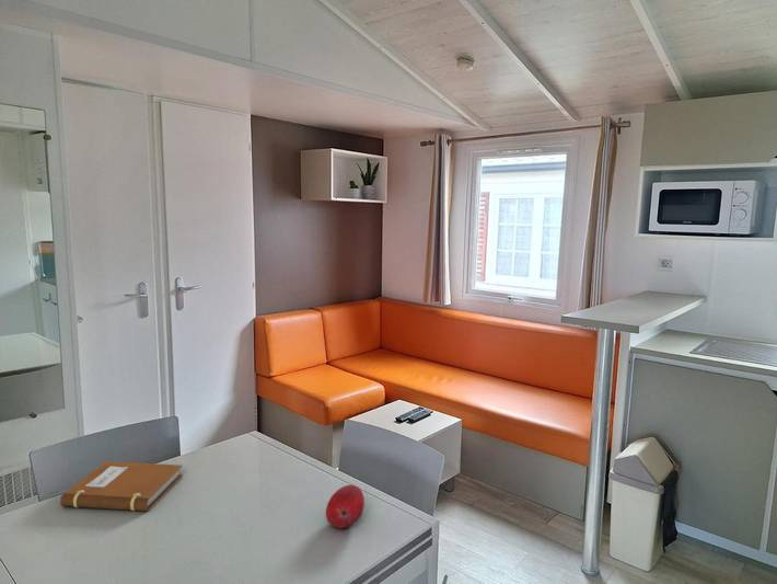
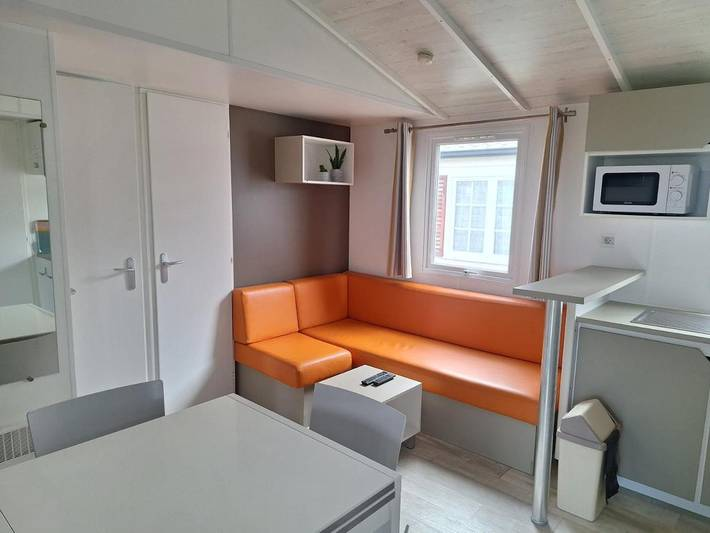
- notebook (123, 484)
- fruit (345, 504)
